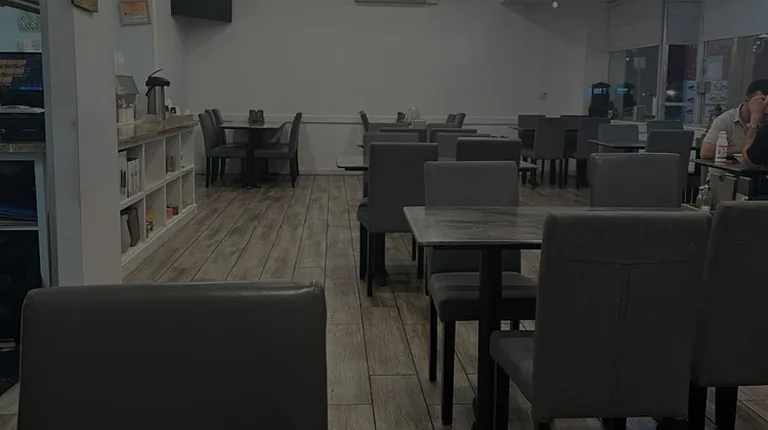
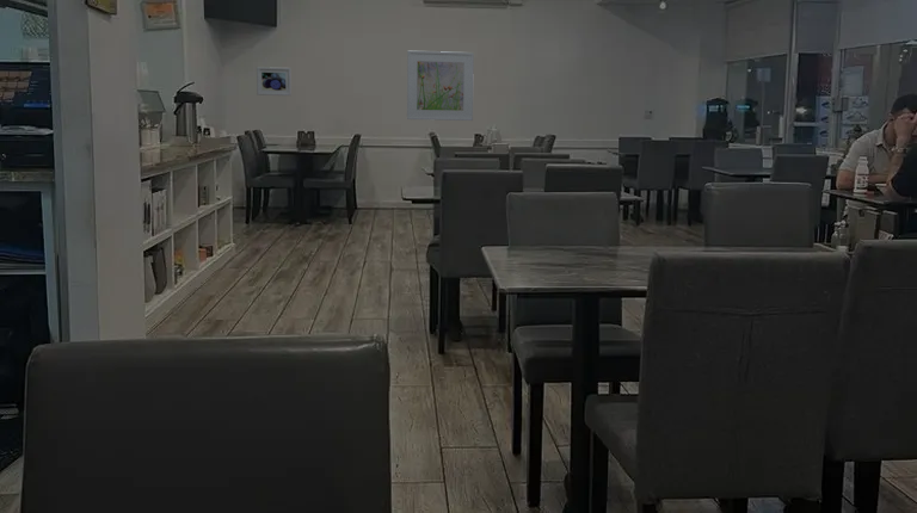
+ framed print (439, 86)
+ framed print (273, 81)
